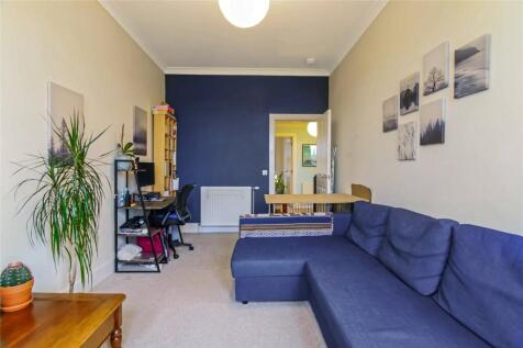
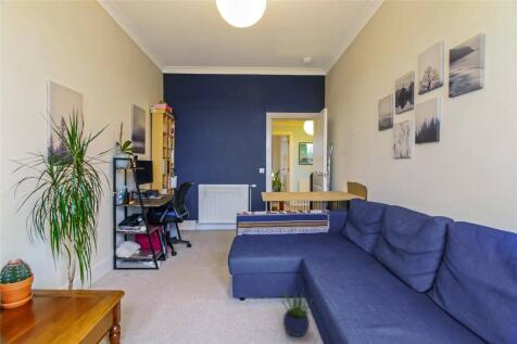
+ potted plant (298, 311)
